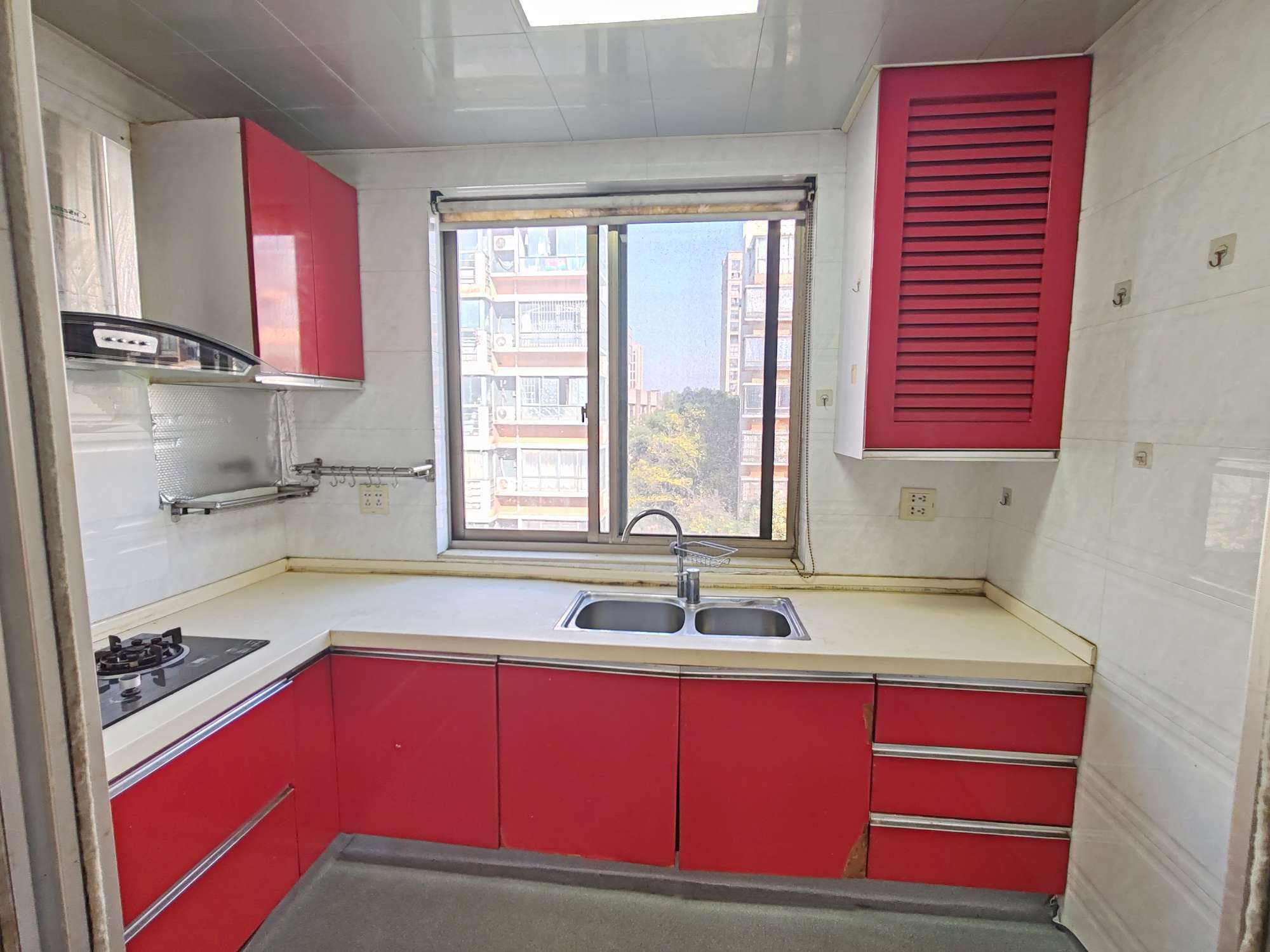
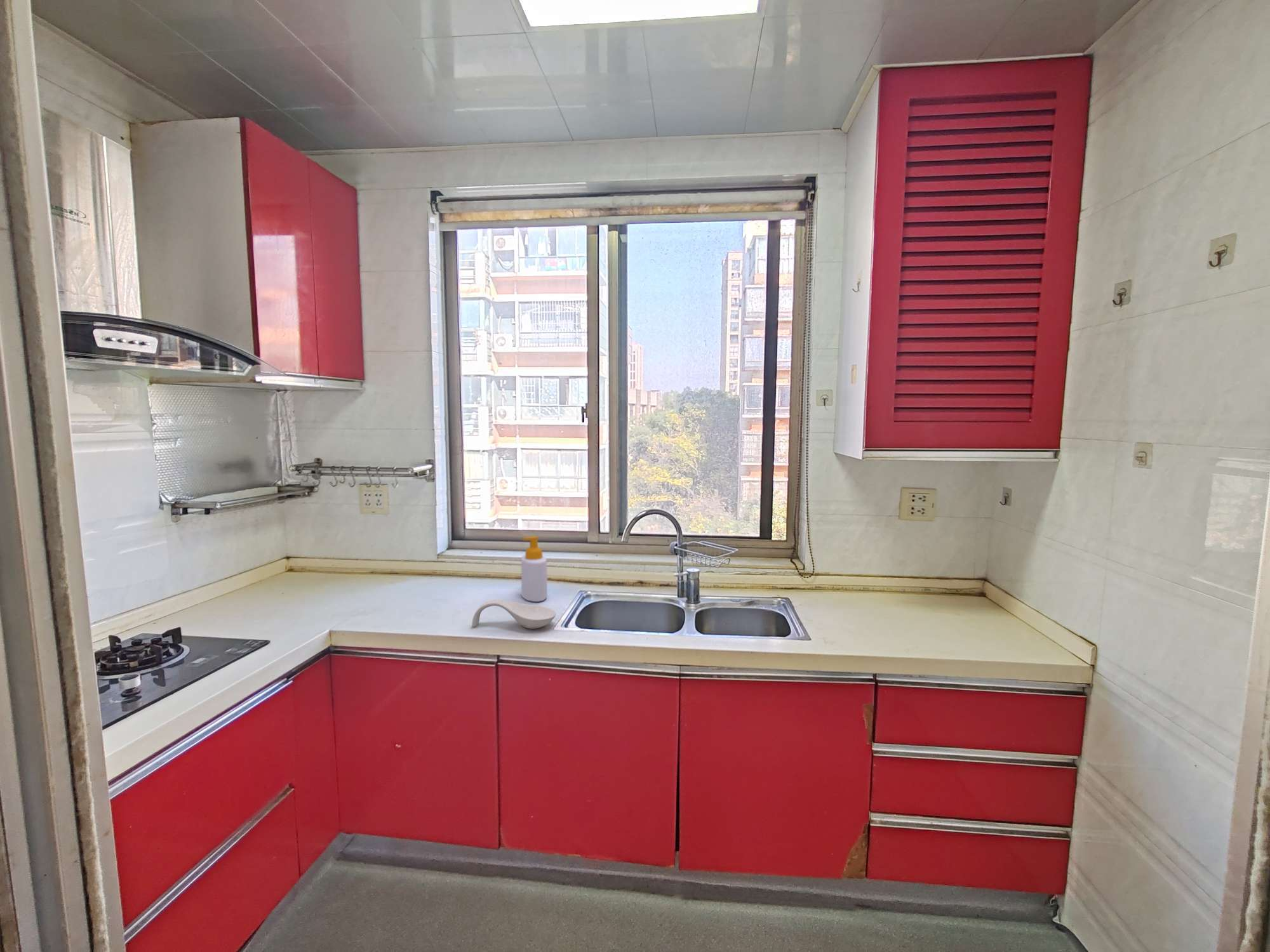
+ spoon rest (514, 613)
+ soap bottle (533, 567)
